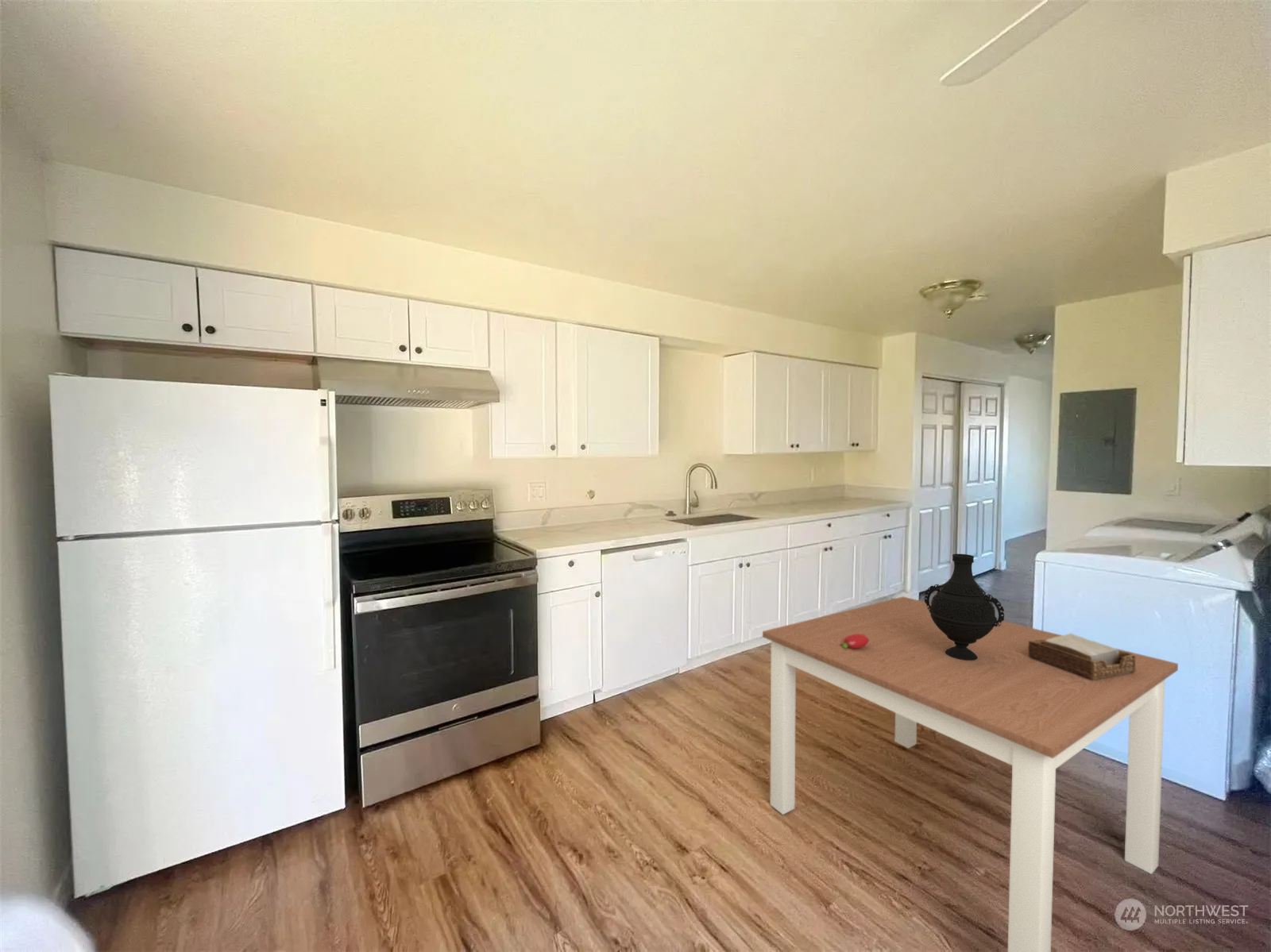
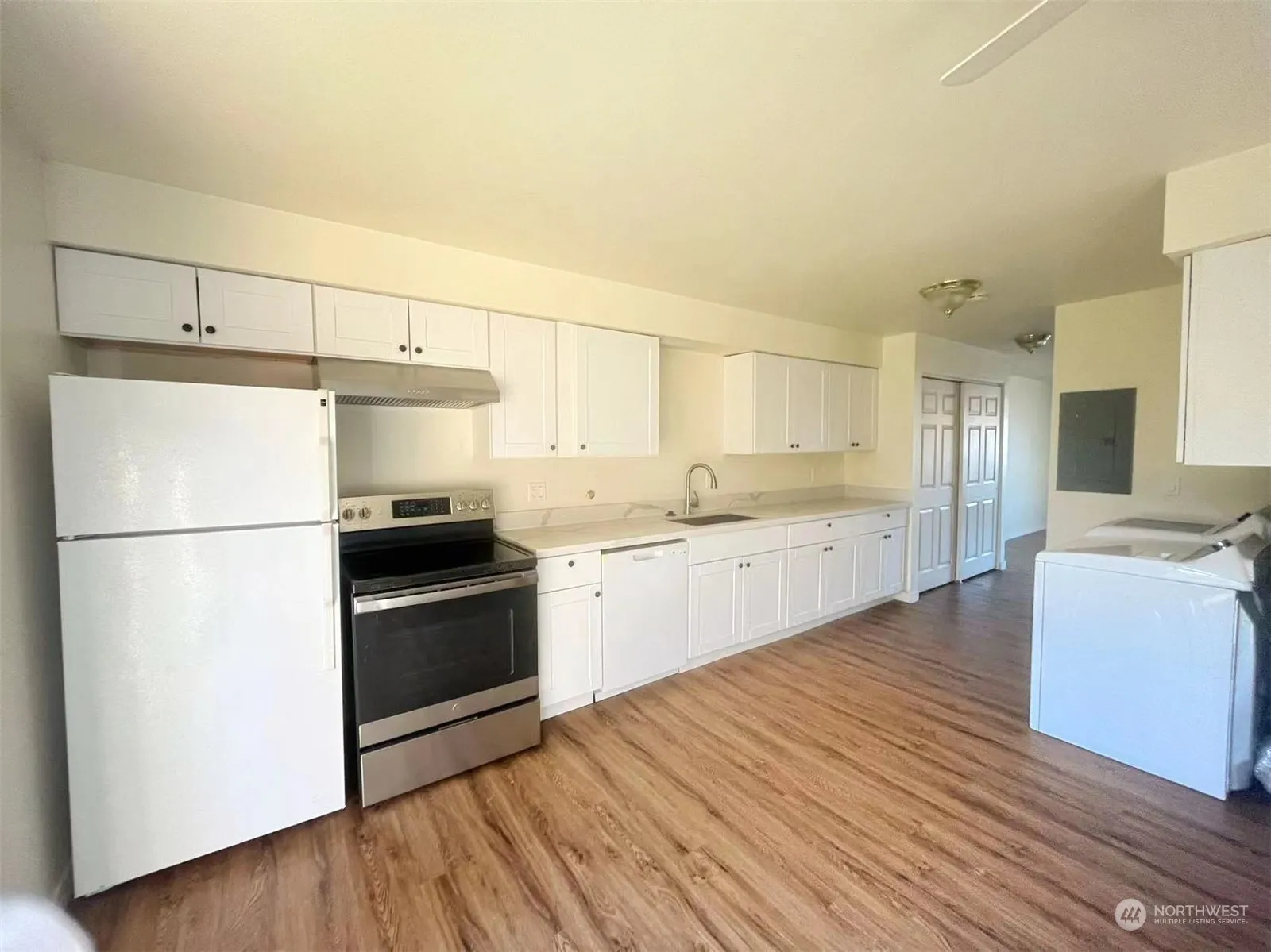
- dining table (950, 737)
- napkin holder (1080, 653)
- fruit (853, 640)
- vase (962, 605)
